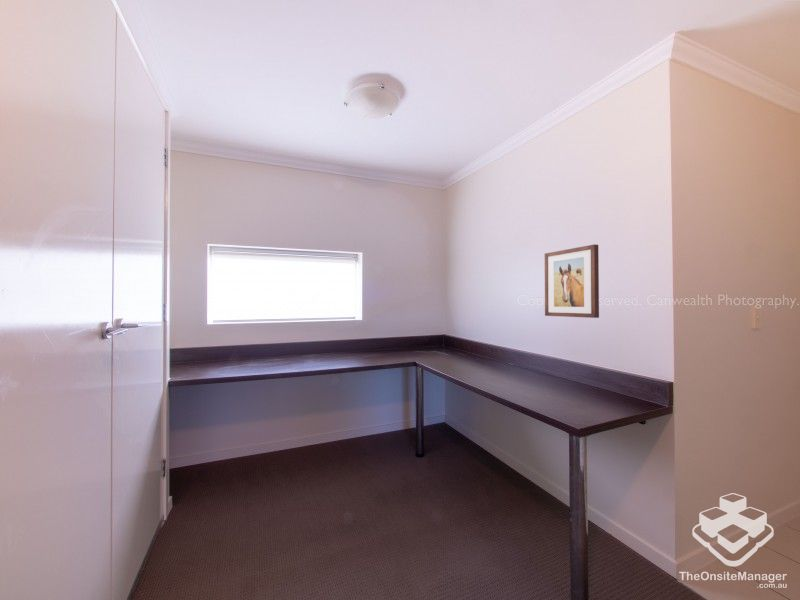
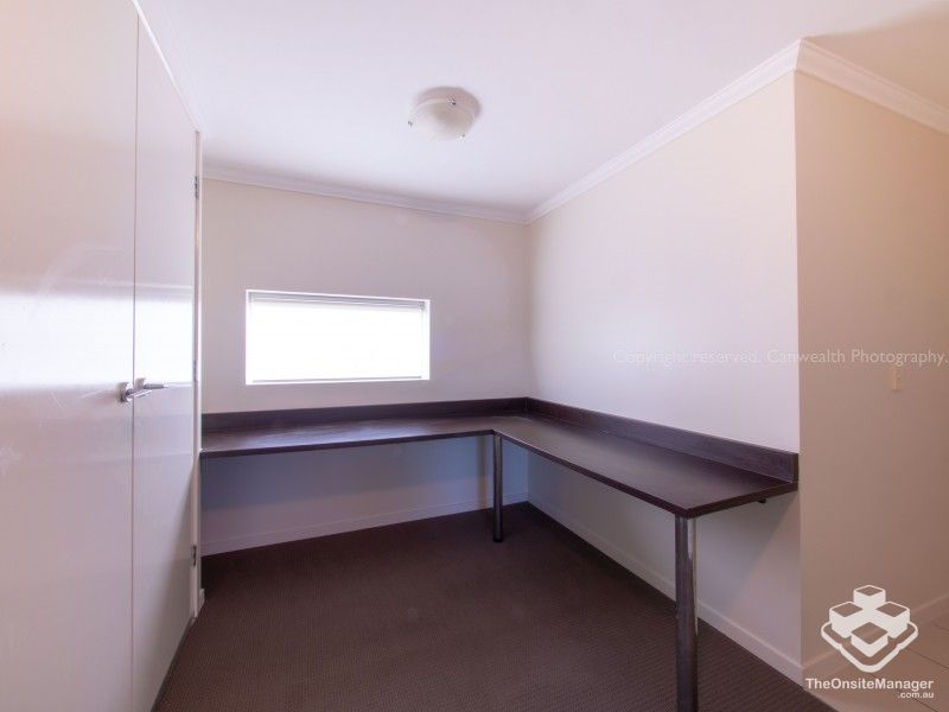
- wall art (569, 283)
